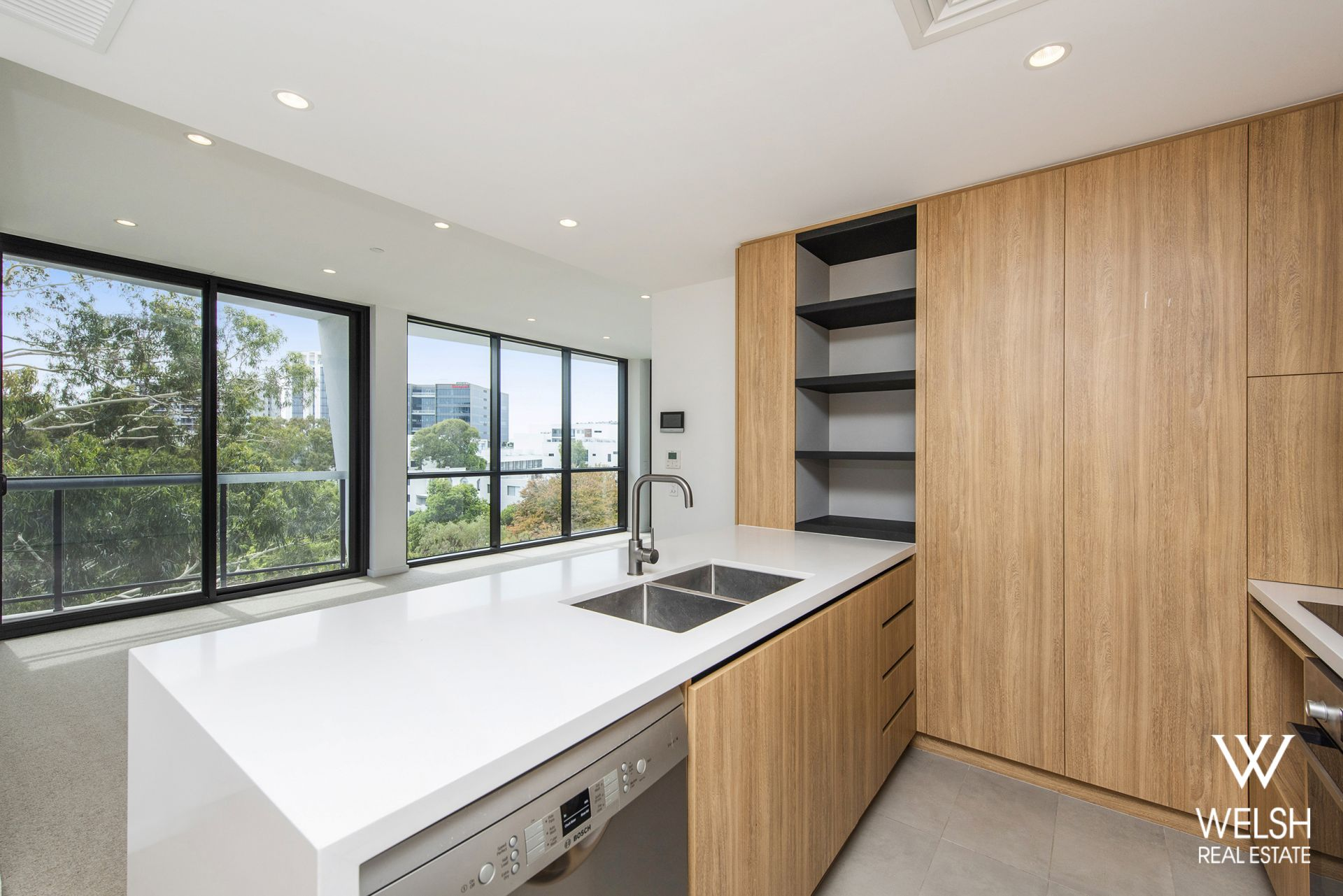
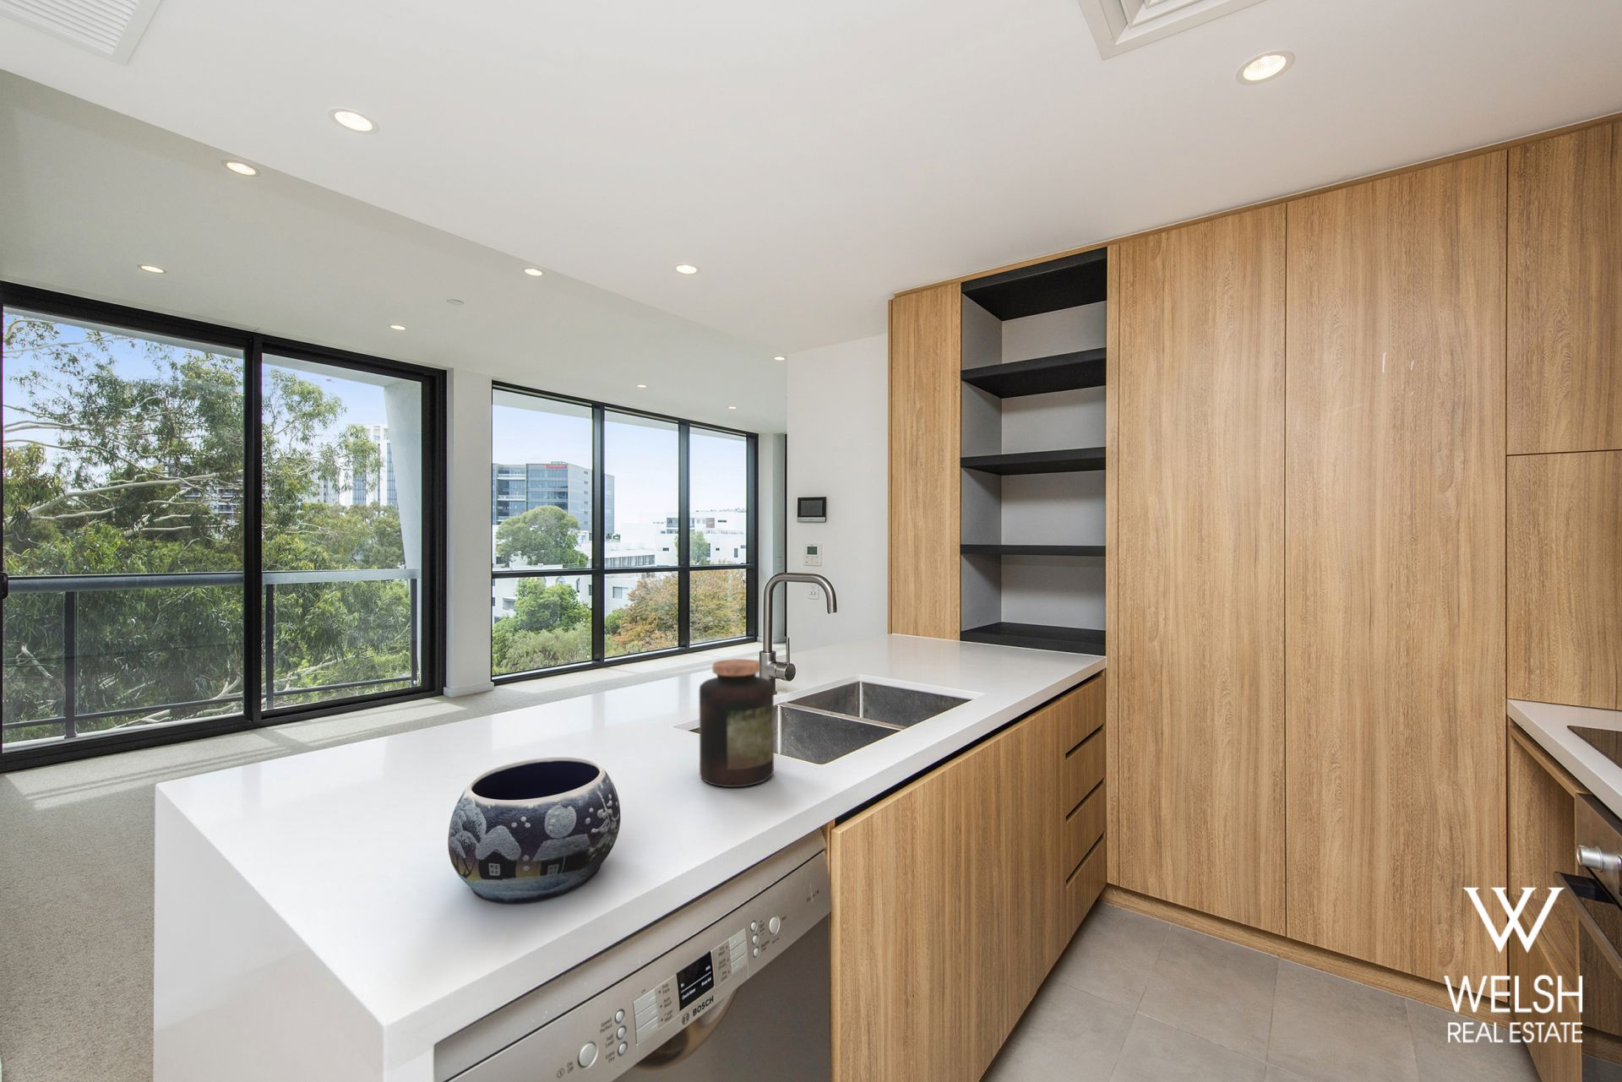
+ jar (737, 719)
+ decorative bowl (539, 824)
